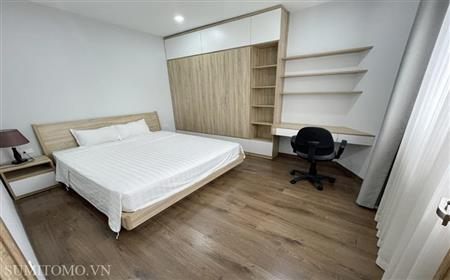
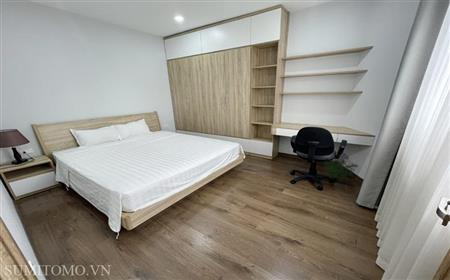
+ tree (340, 165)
